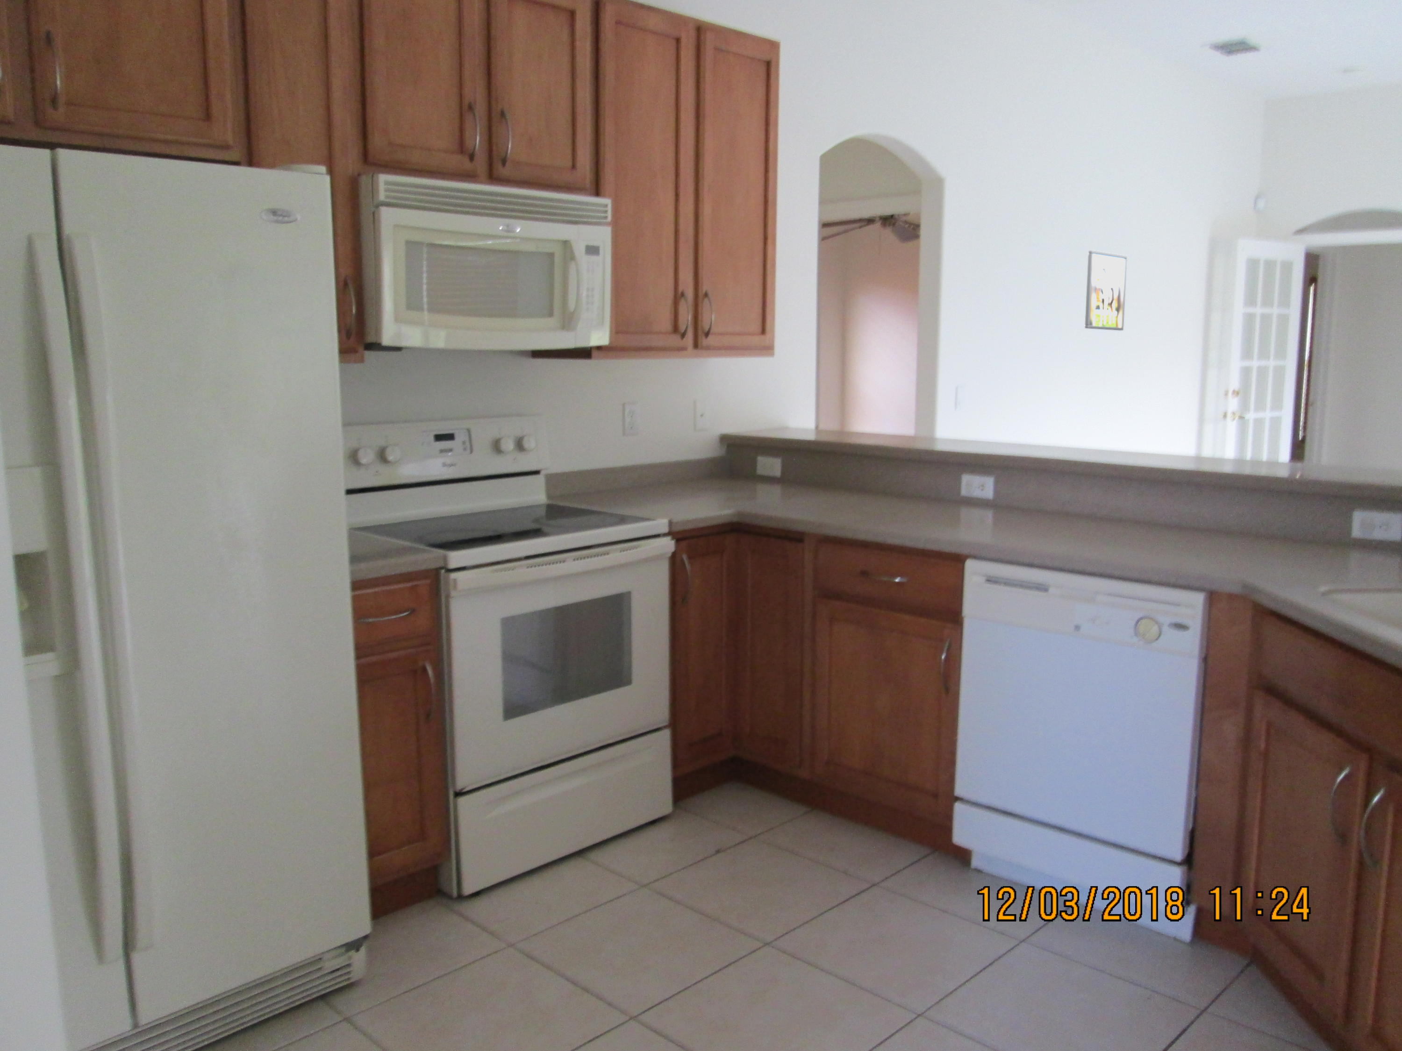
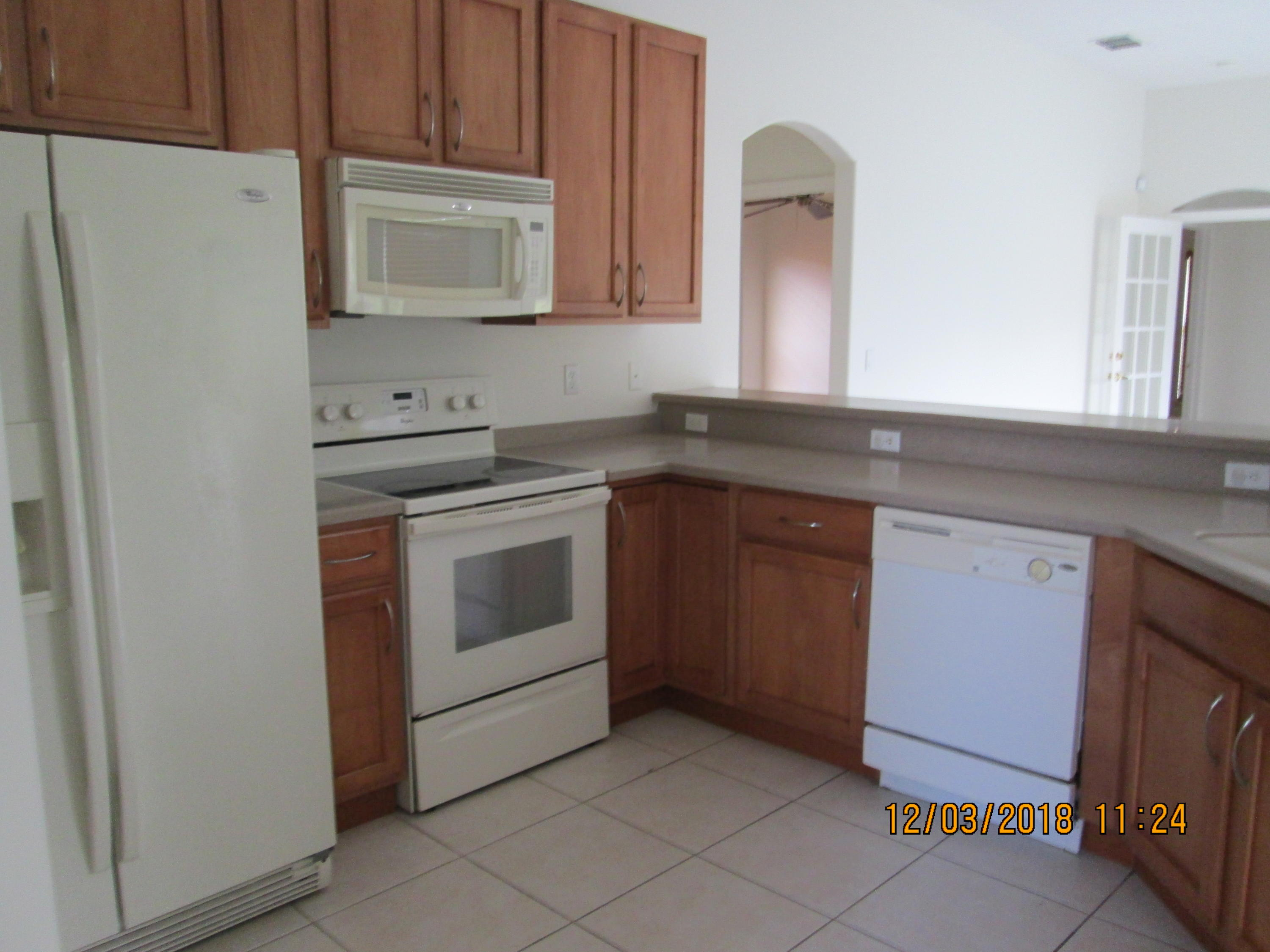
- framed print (1106, 291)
